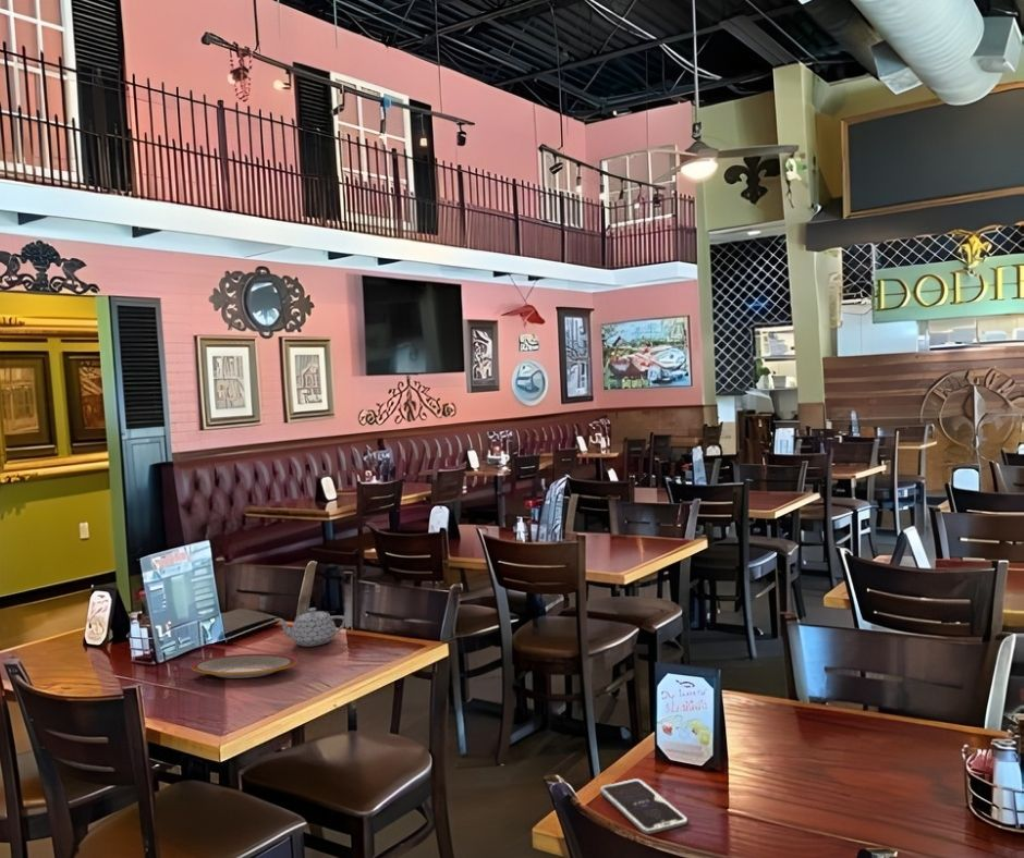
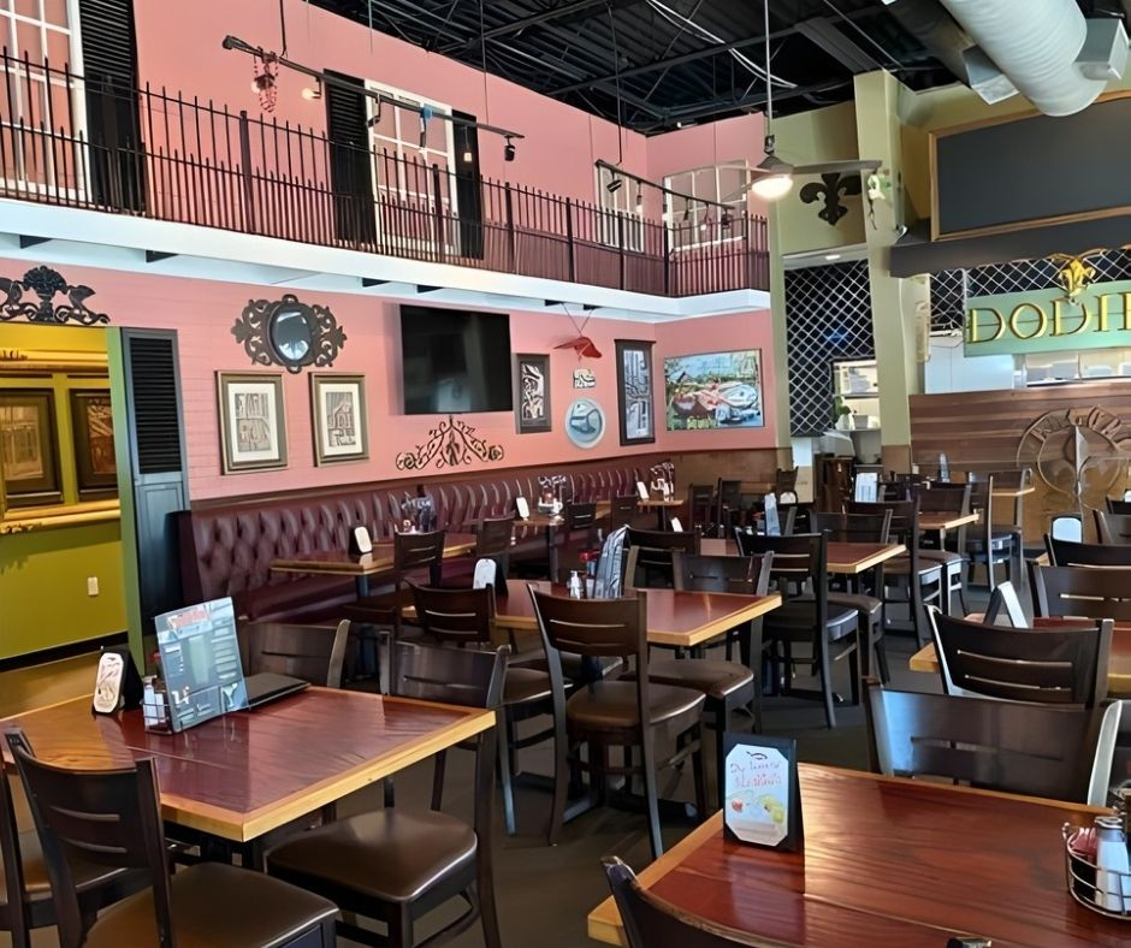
- teapot (310, 625)
- smartphone (642, 805)
- plate (244, 667)
